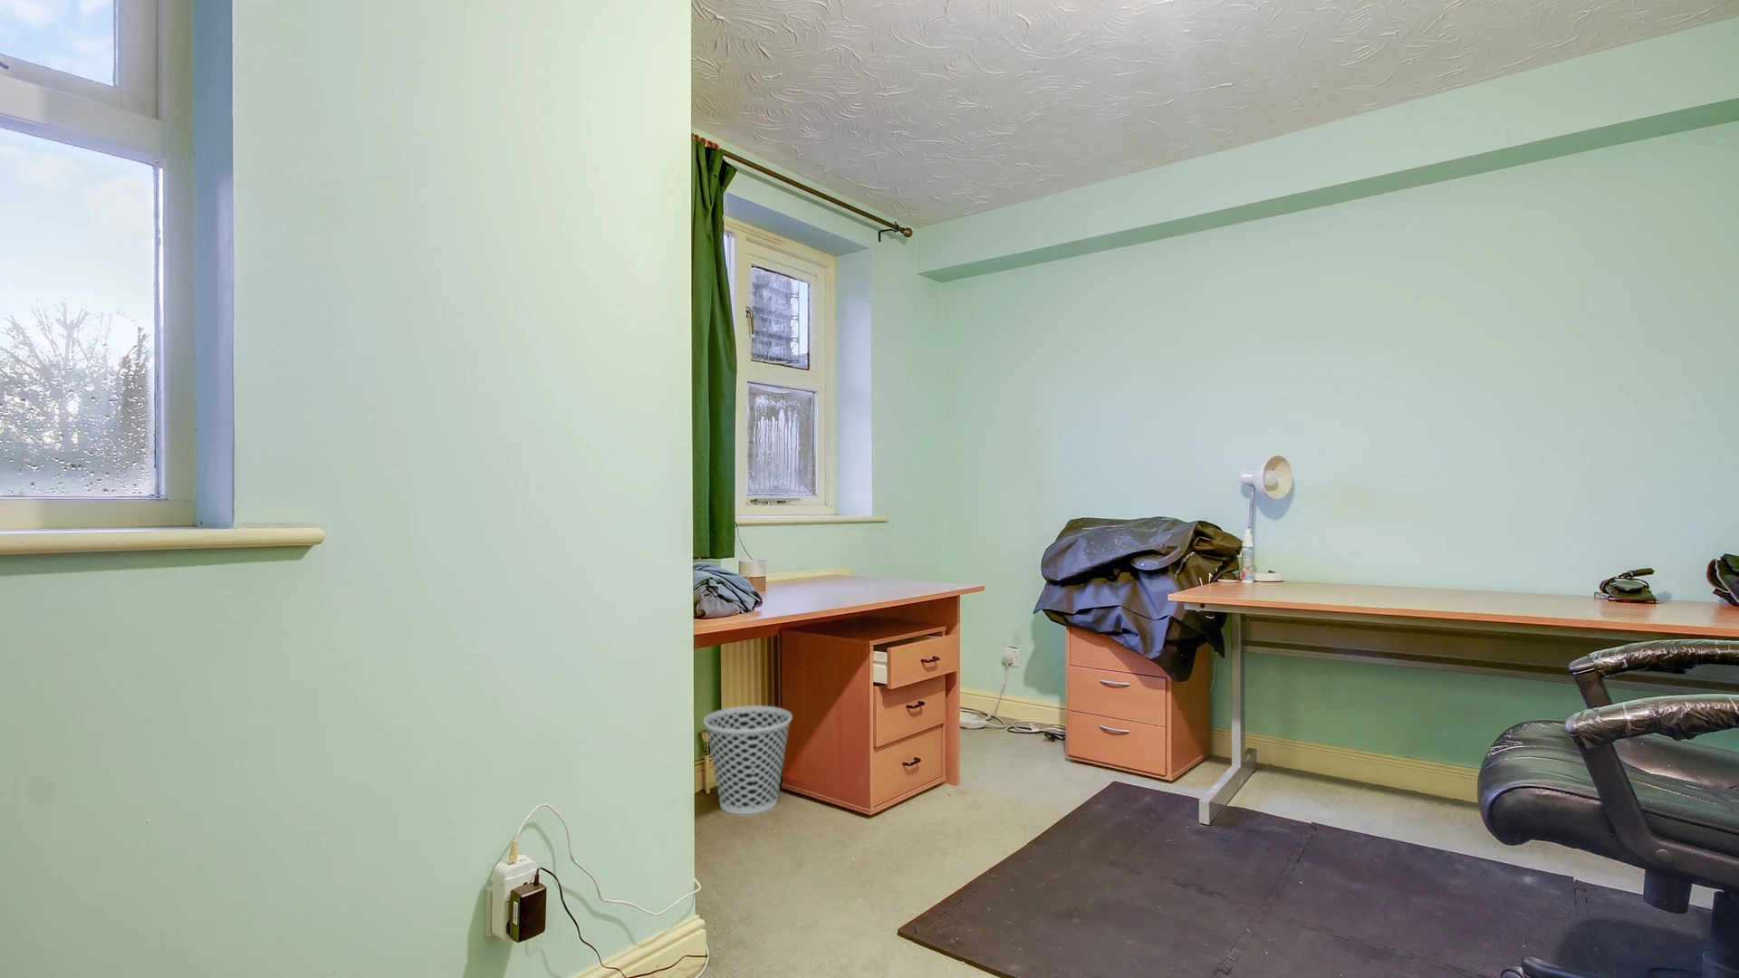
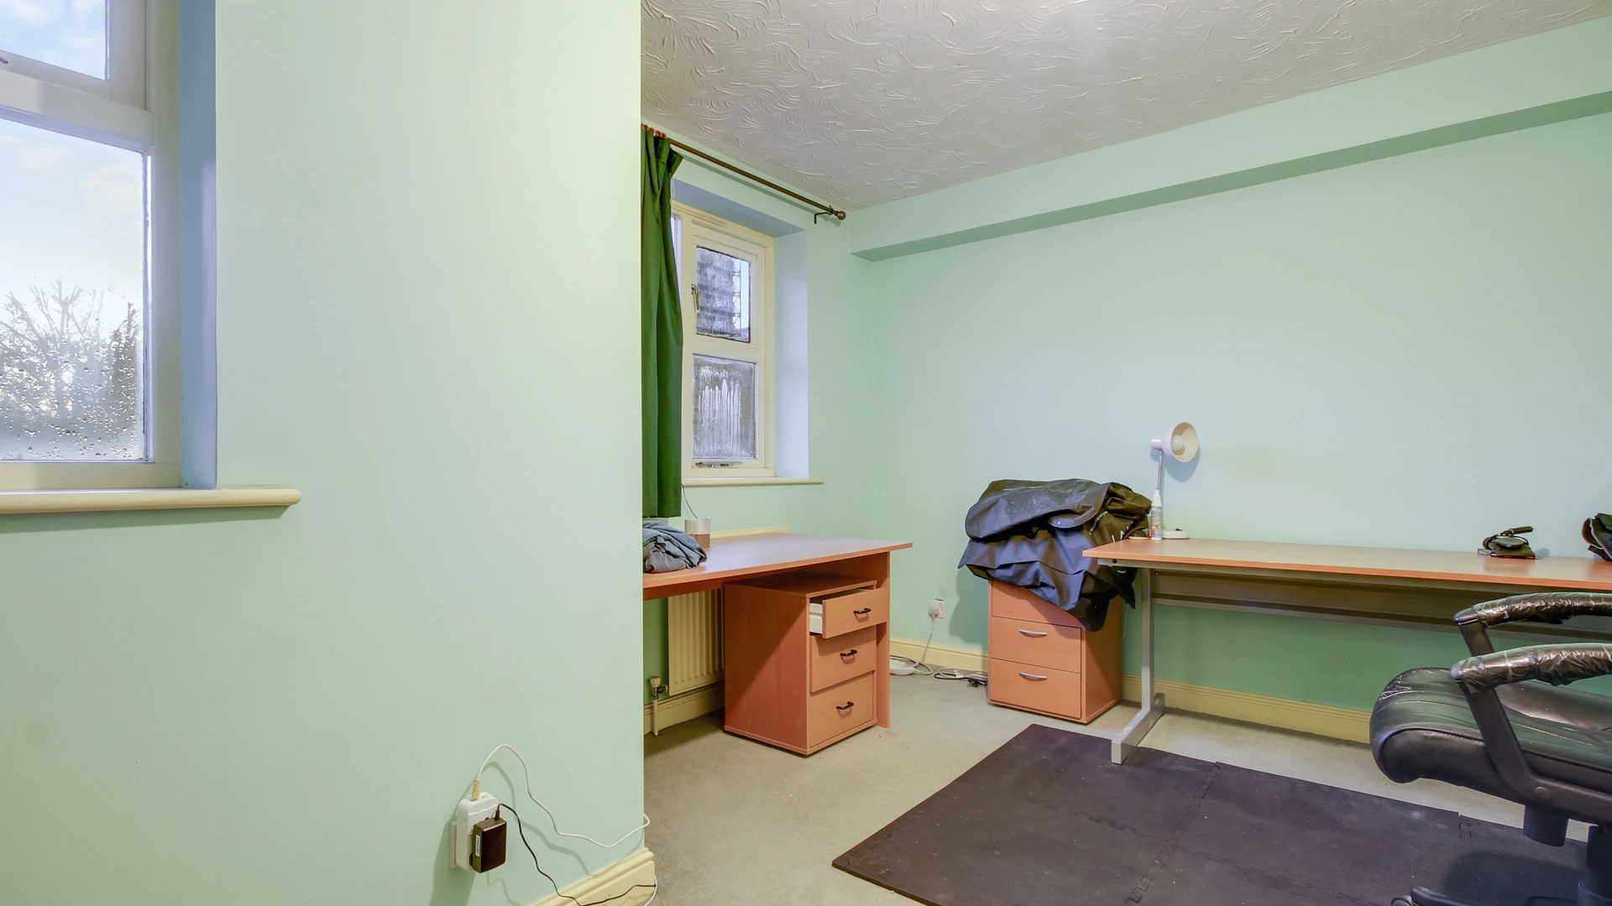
- wastebasket (748, 759)
